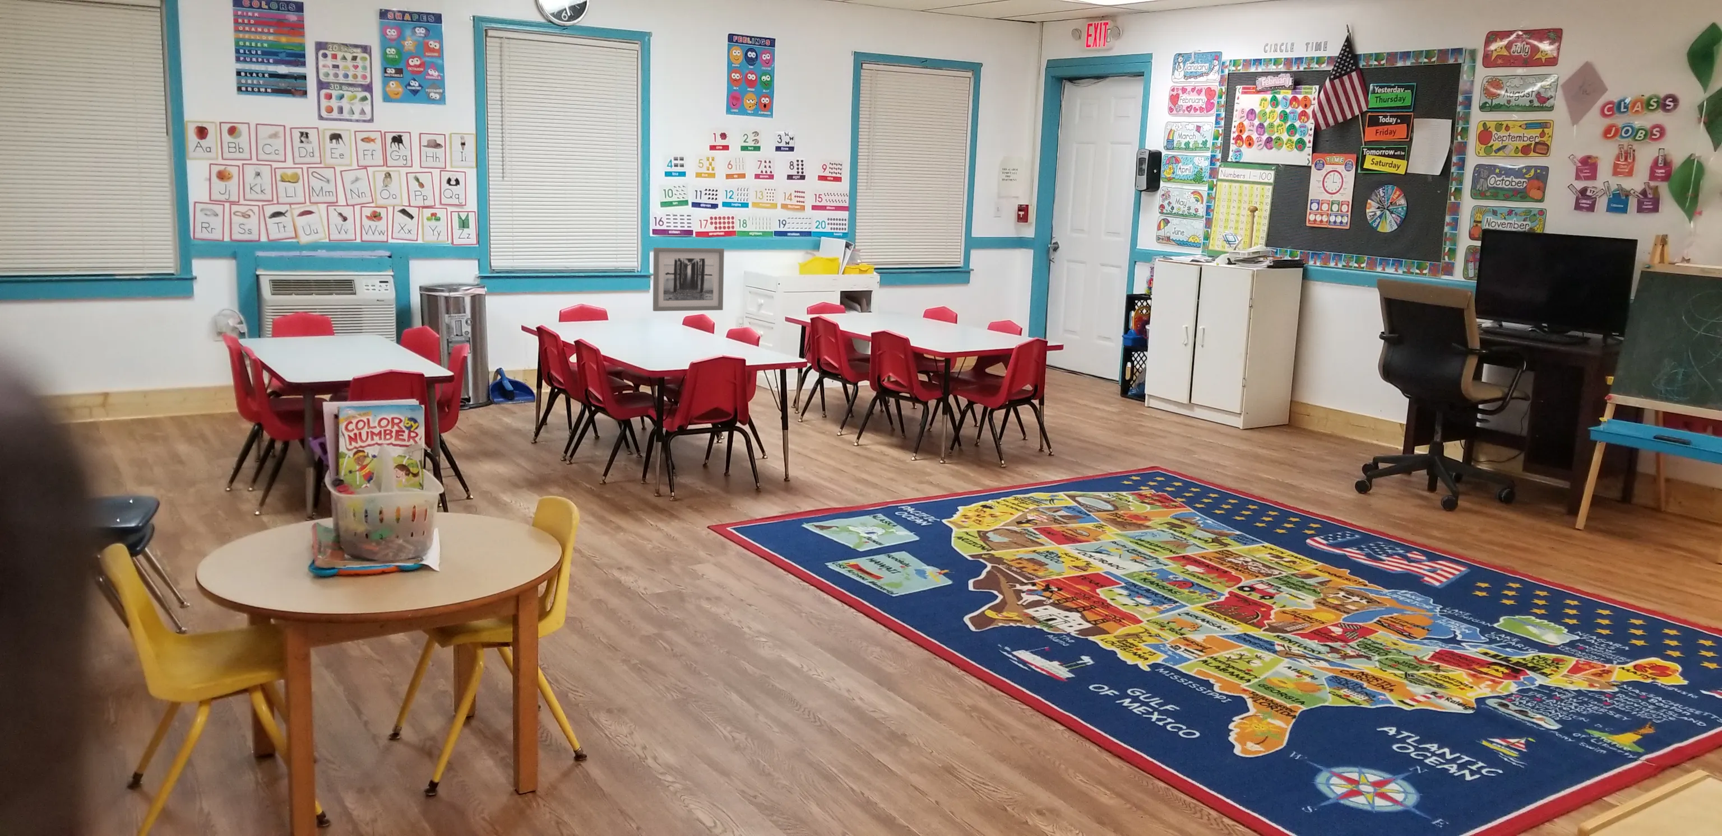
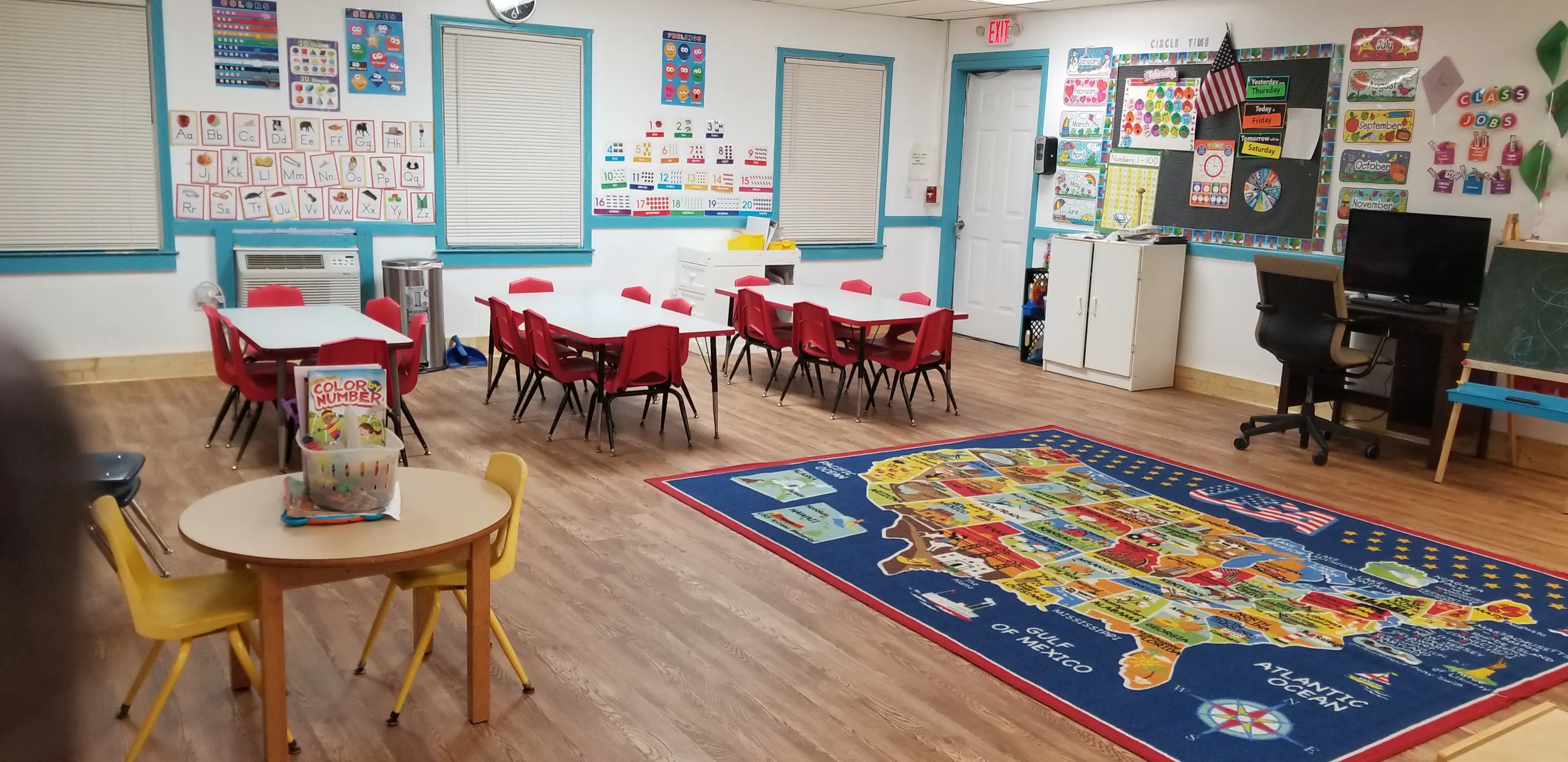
- wall art (689, 280)
